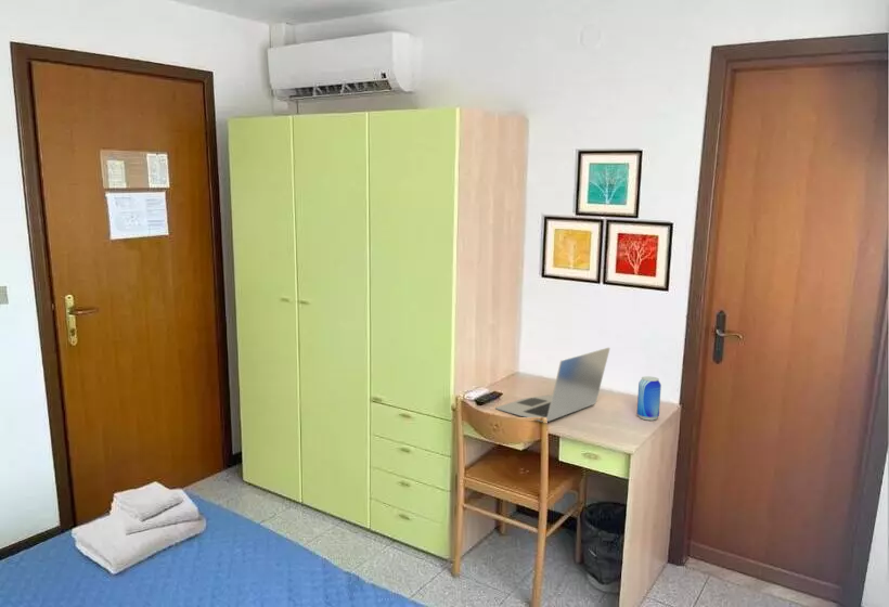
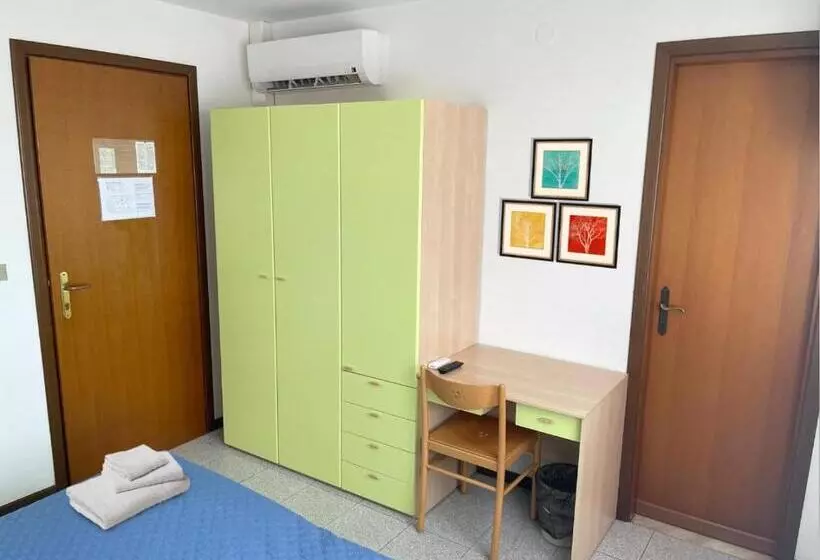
- beer can (648, 398)
- laptop (556, 377)
